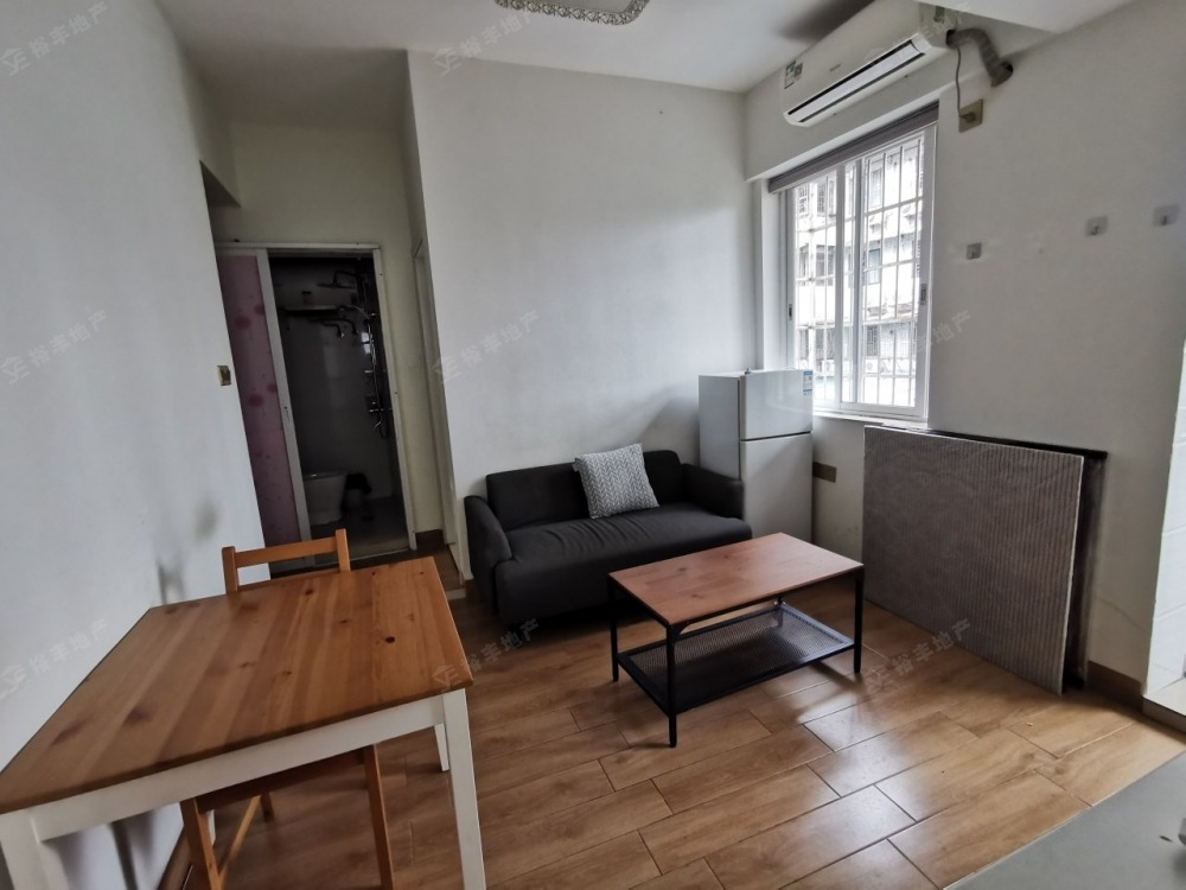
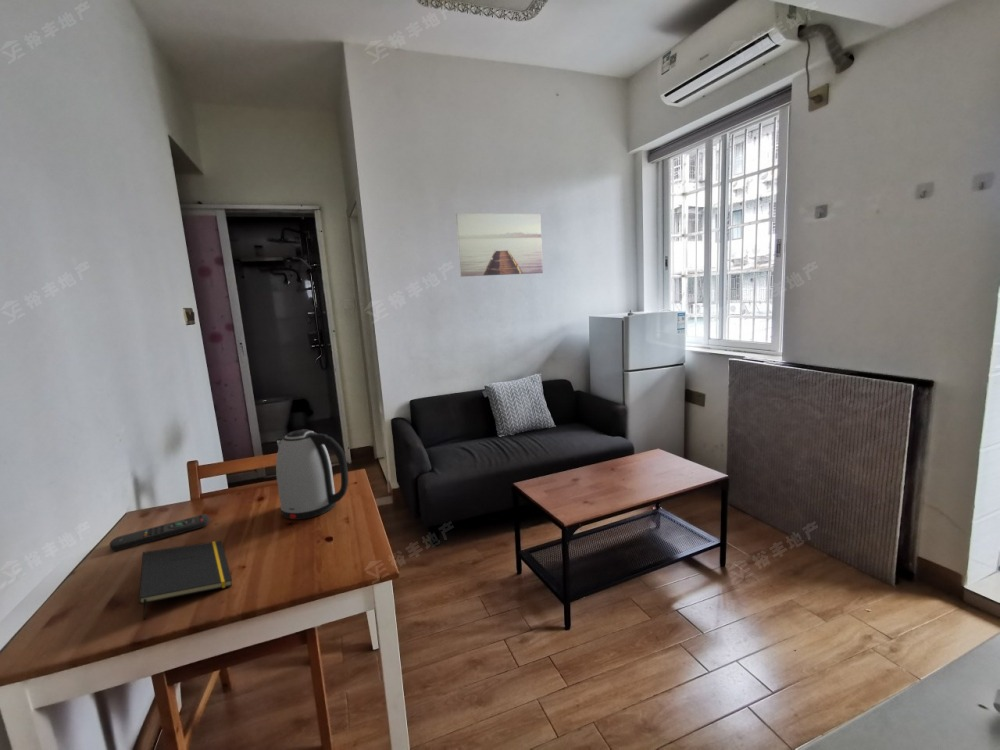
+ remote control (161, 531)
+ kettle (313, 469)
+ notepad (185, 568)
+ wall art (501, 244)
